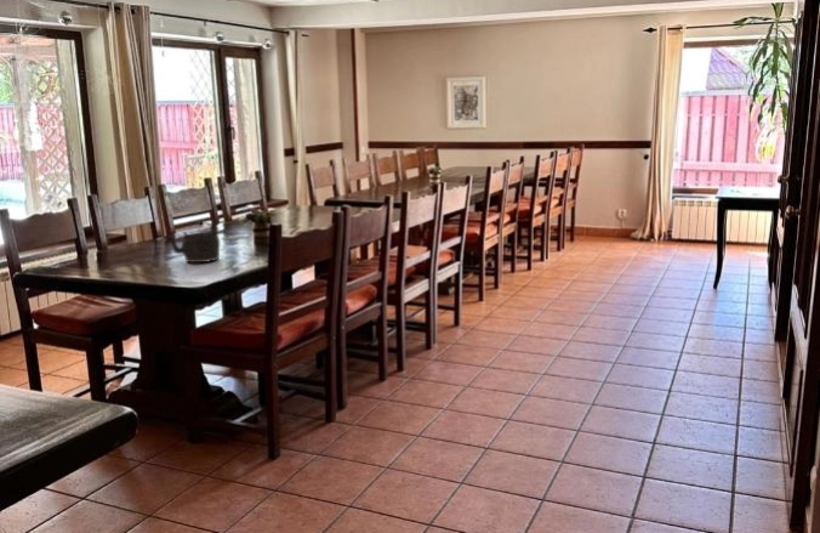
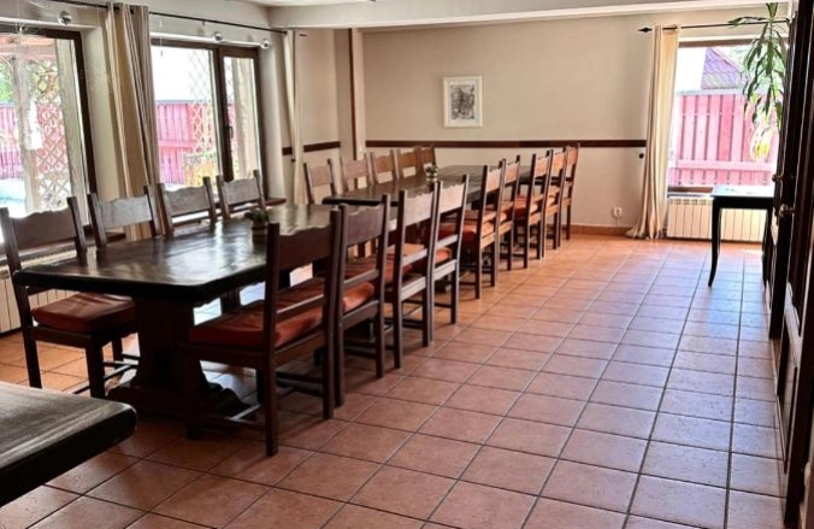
- teapot (198, 245)
